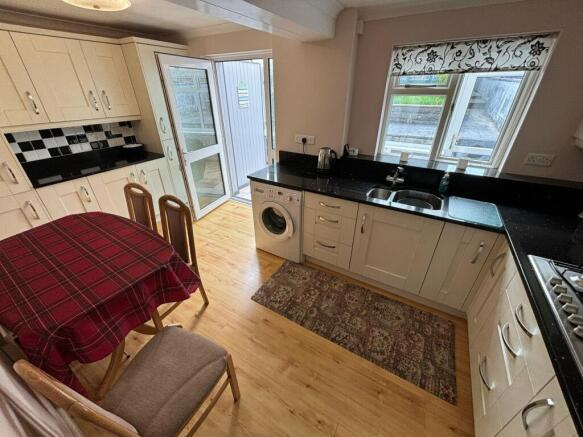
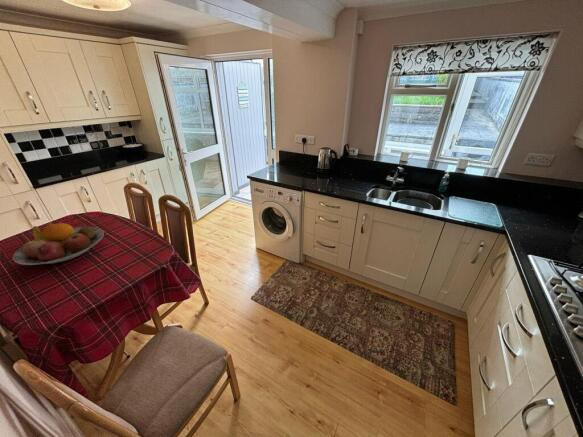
+ fruit bowl (60, 240)
